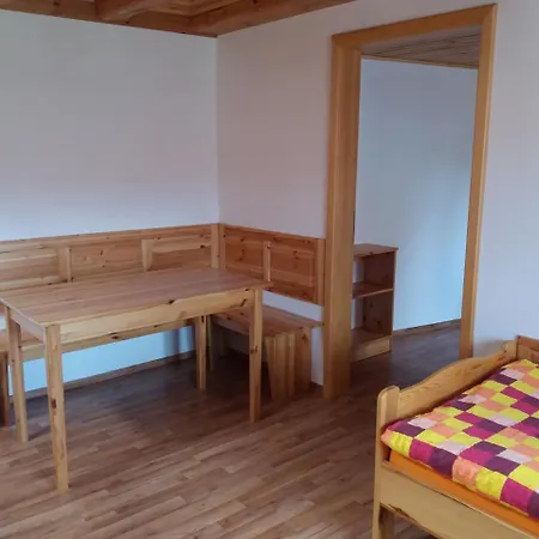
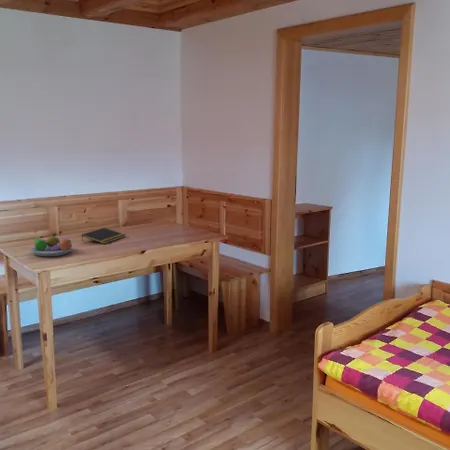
+ fruit bowl (51, 244)
+ notepad (104, 235)
